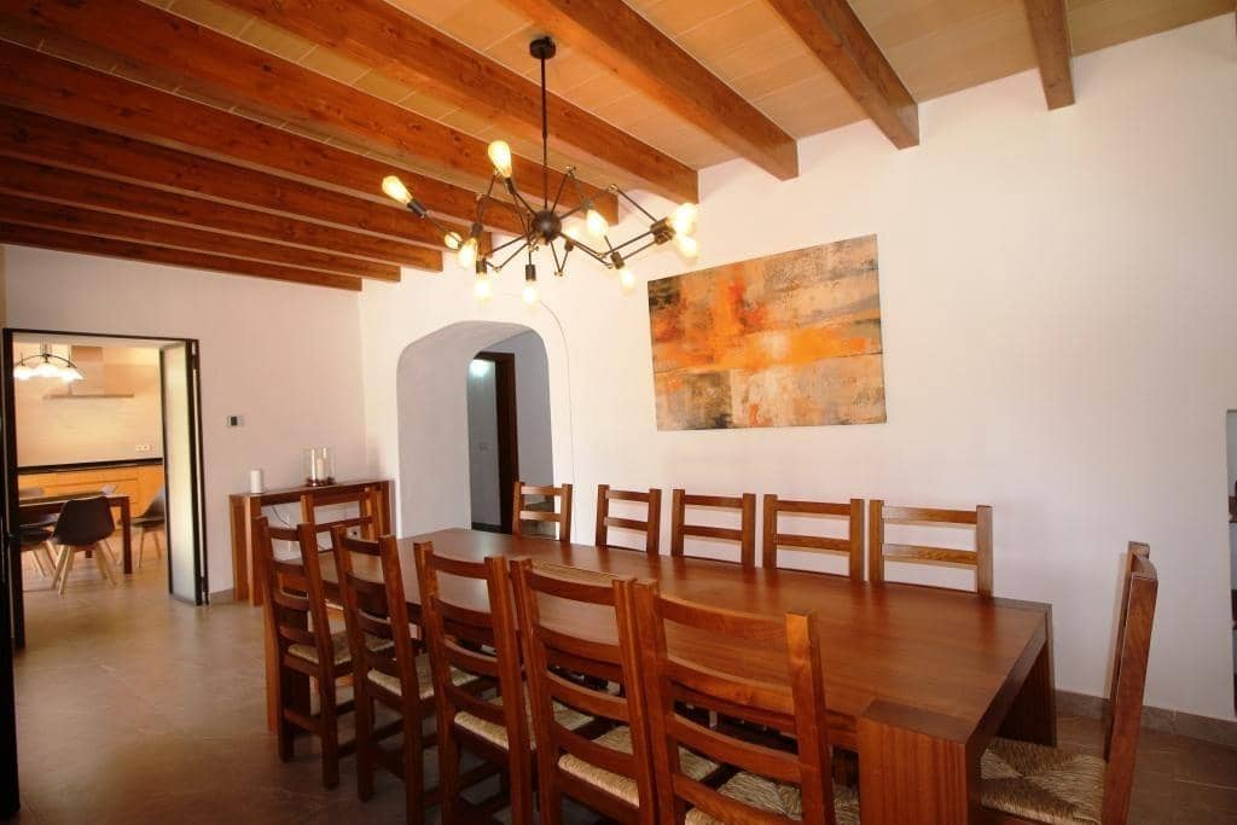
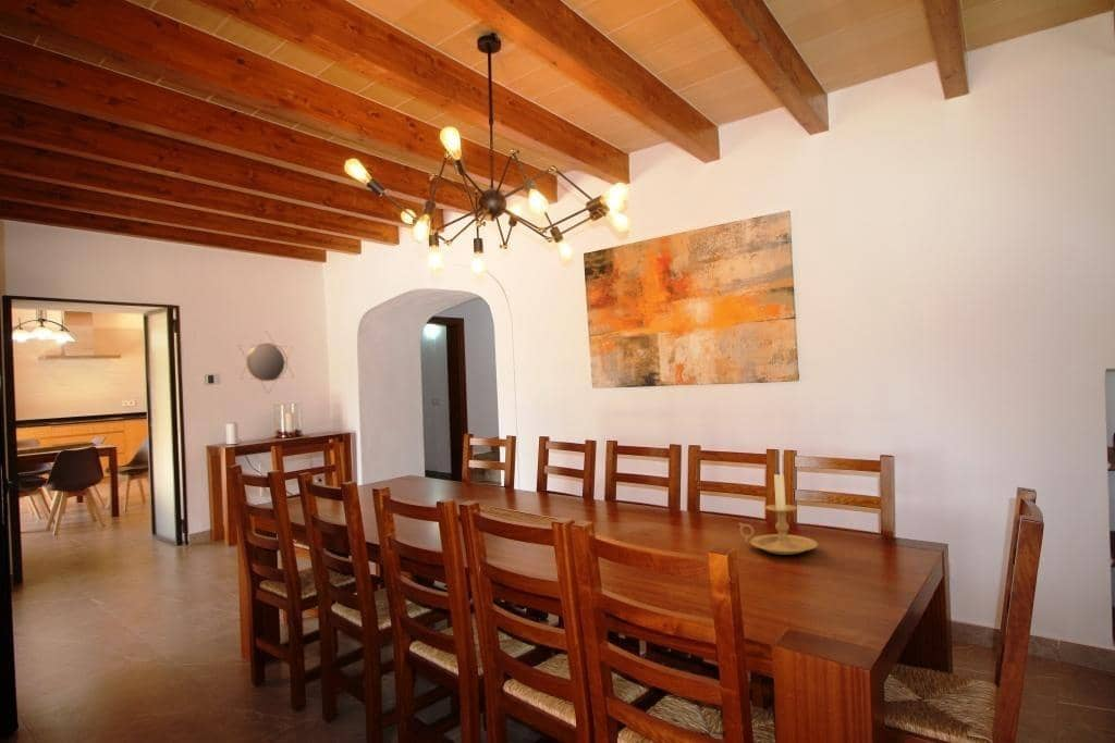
+ candle holder (781, 510)
+ home mirror (267, 361)
